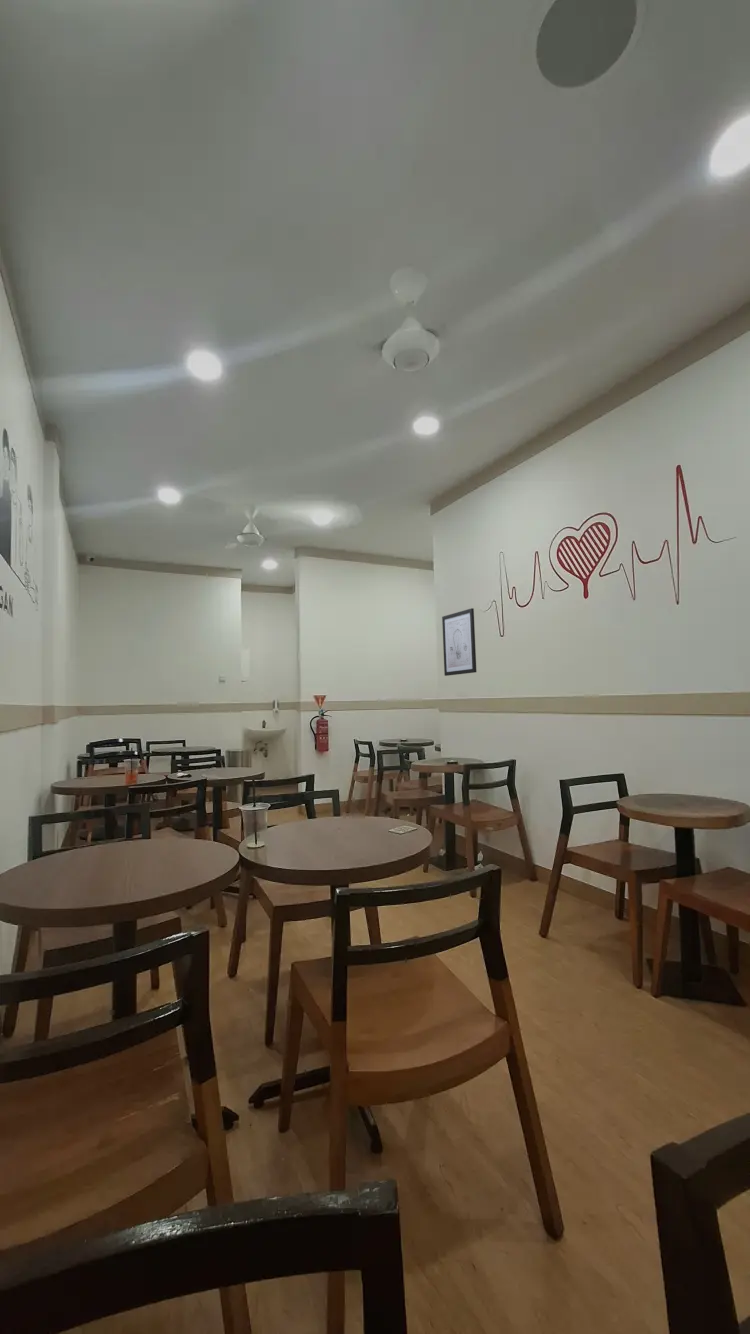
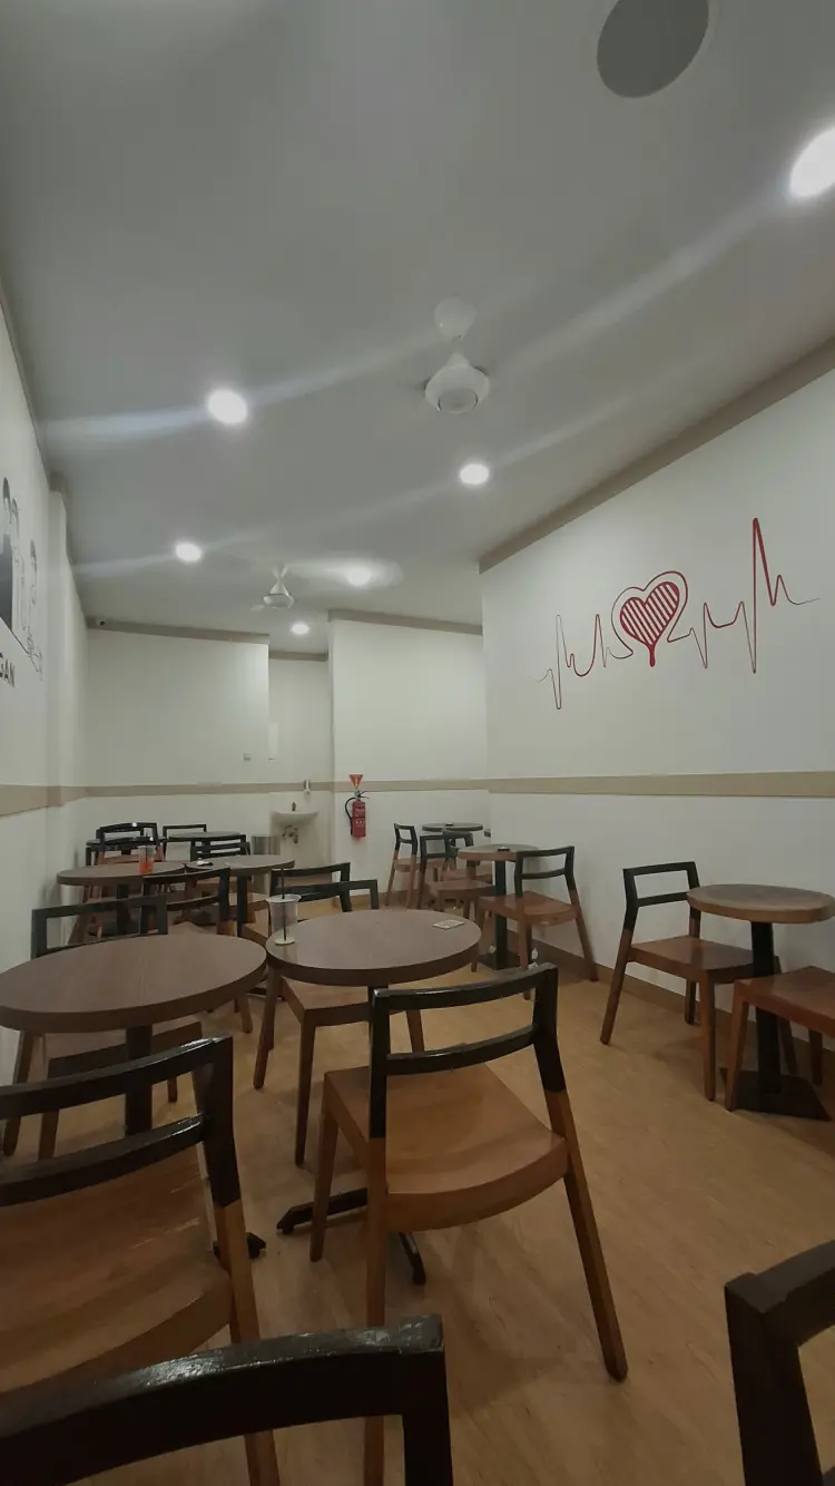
- wall art (458, 643)
